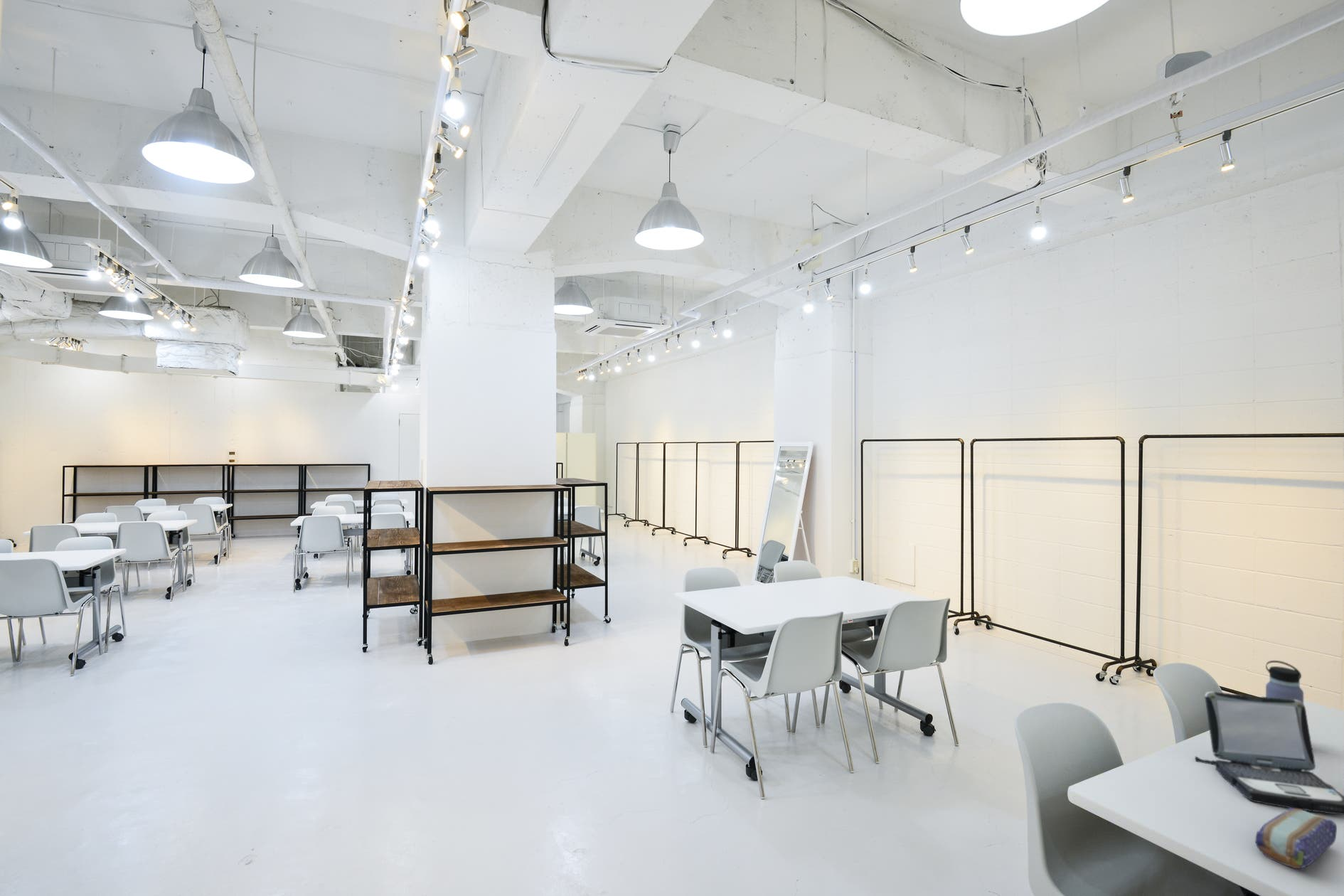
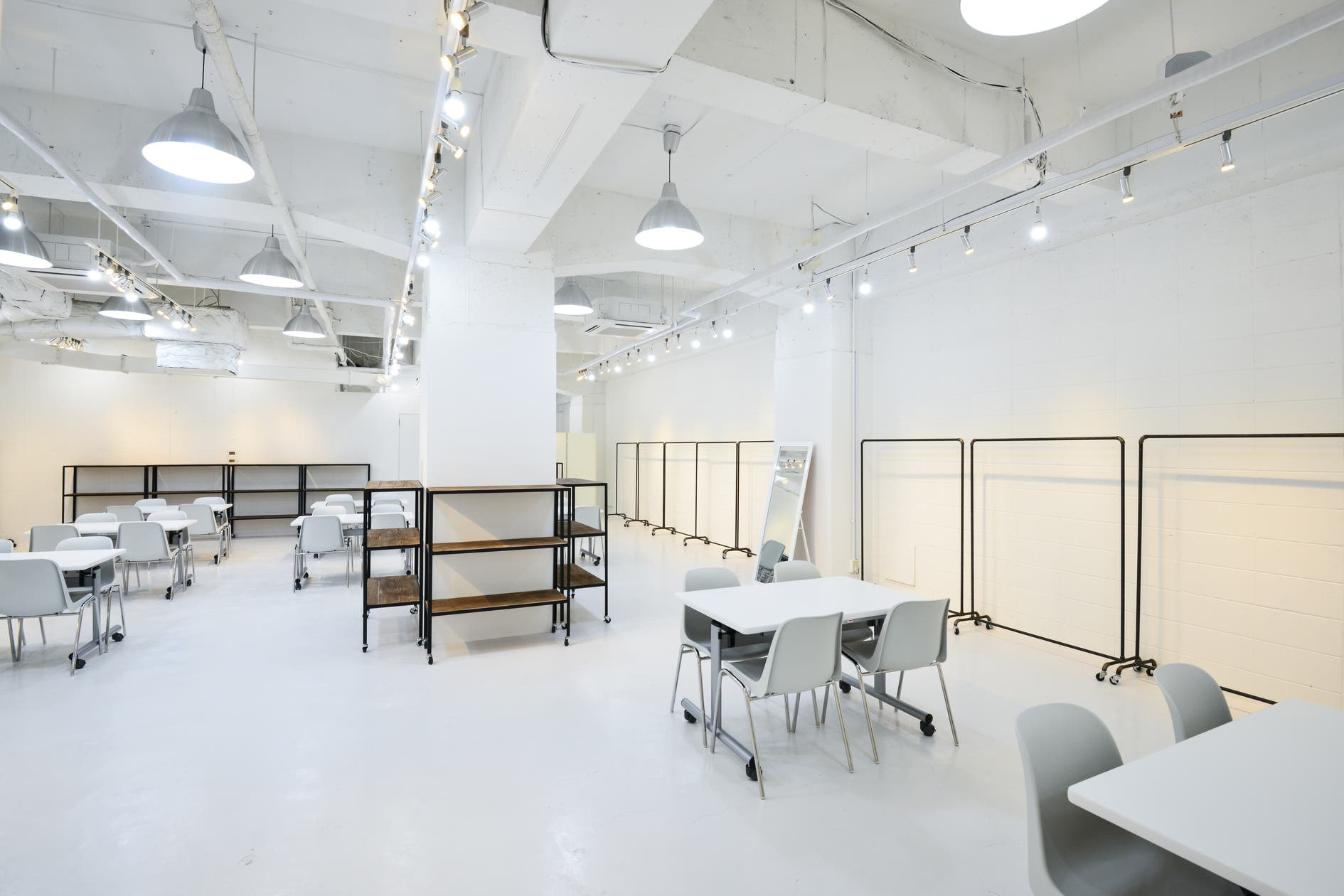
- water bottle (1284, 698)
- laptop (1272, 747)
- pencil case (1295, 835)
